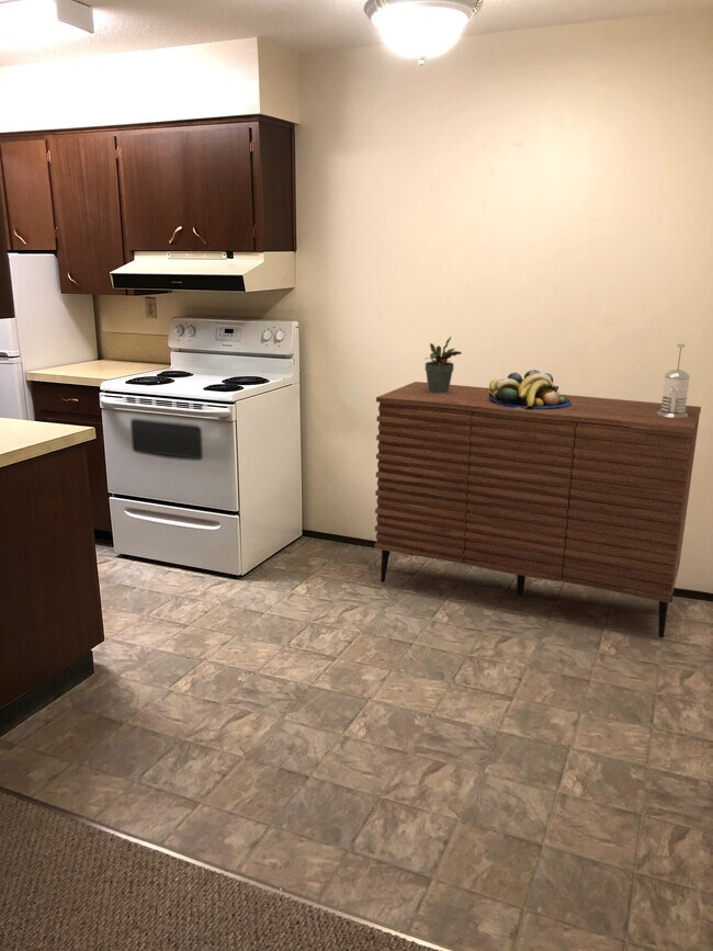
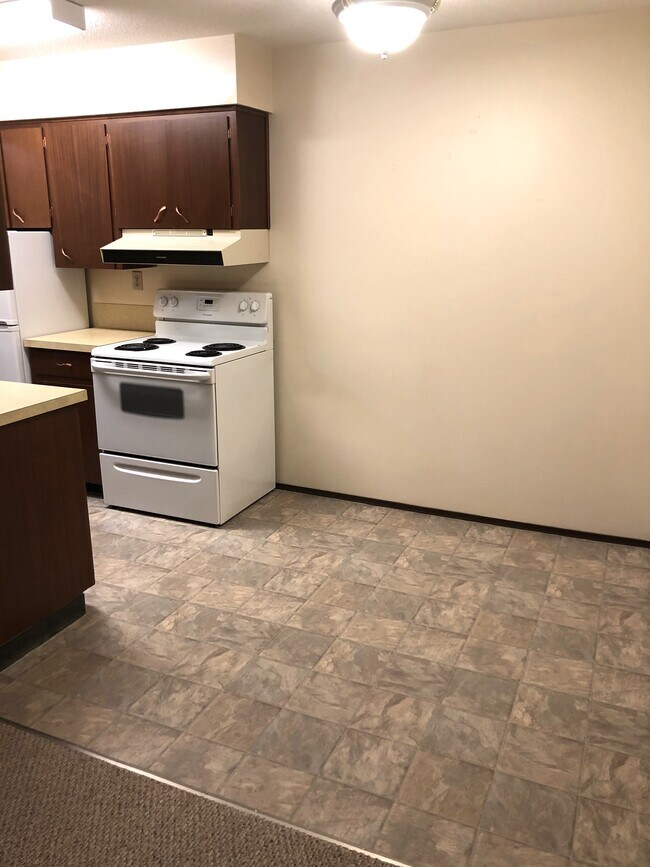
- french press (676, 380)
- potted plant (443, 364)
- fruit bowl (531, 386)
- sideboard (528, 501)
